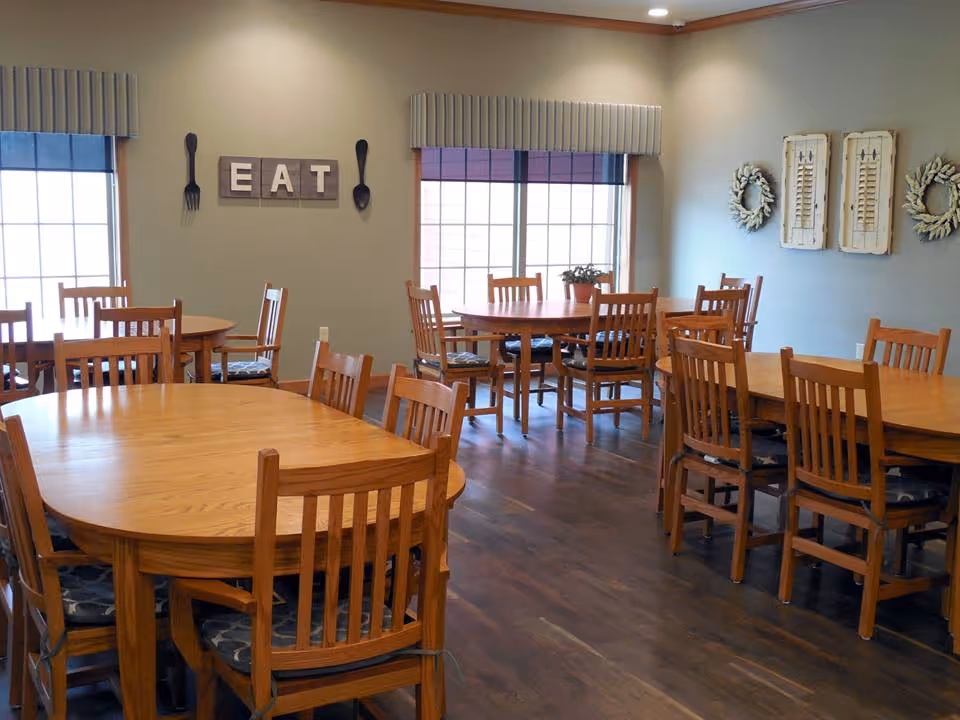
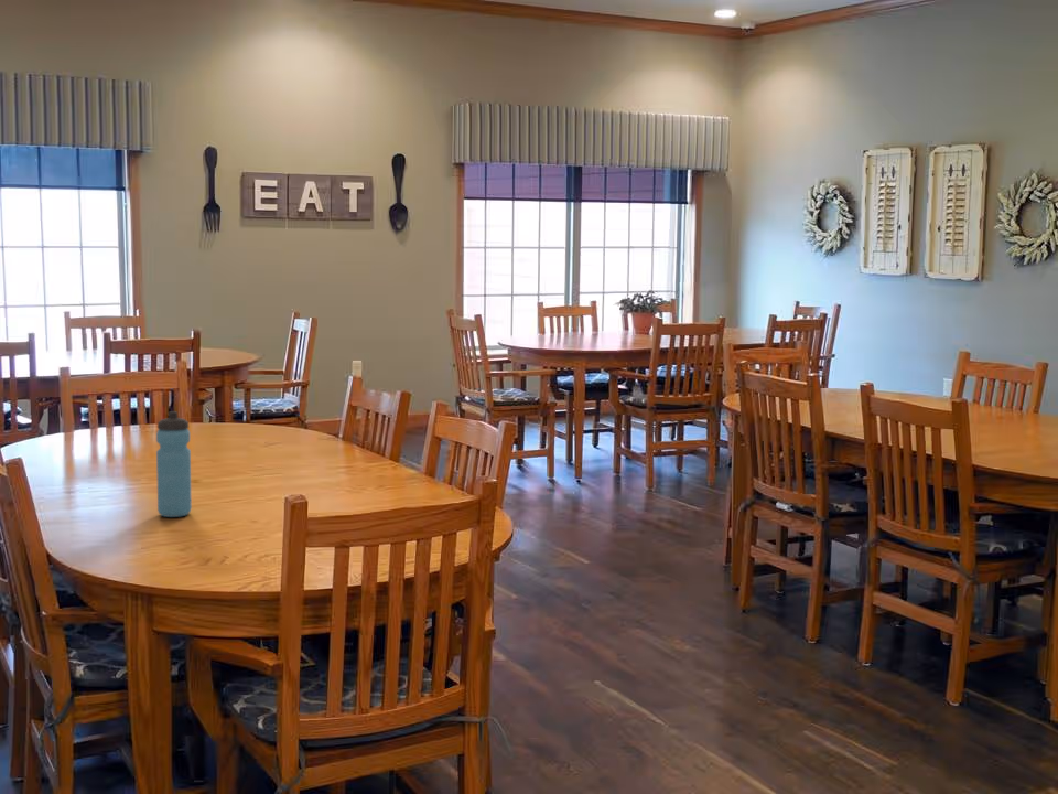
+ water bottle (173, 463)
